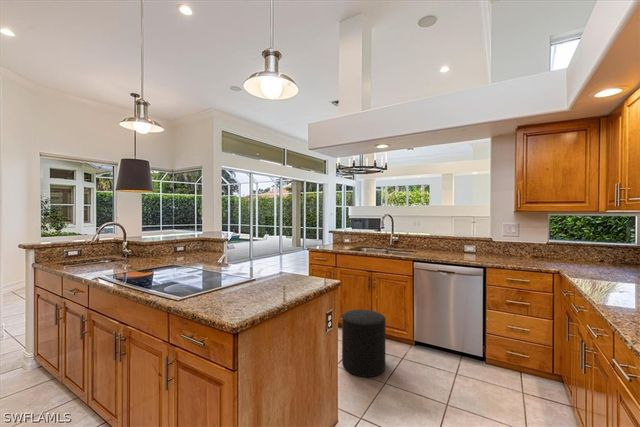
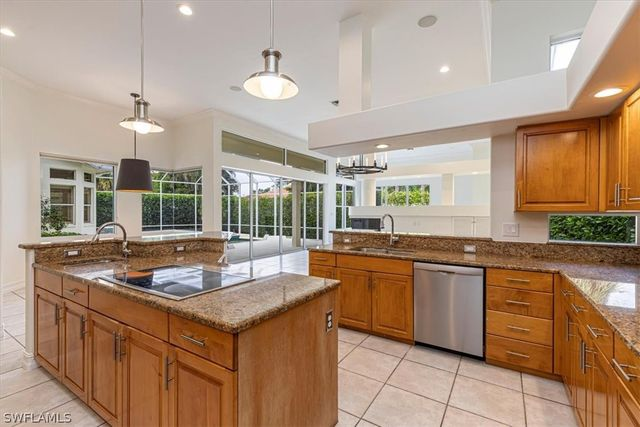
- stool (363, 339)
